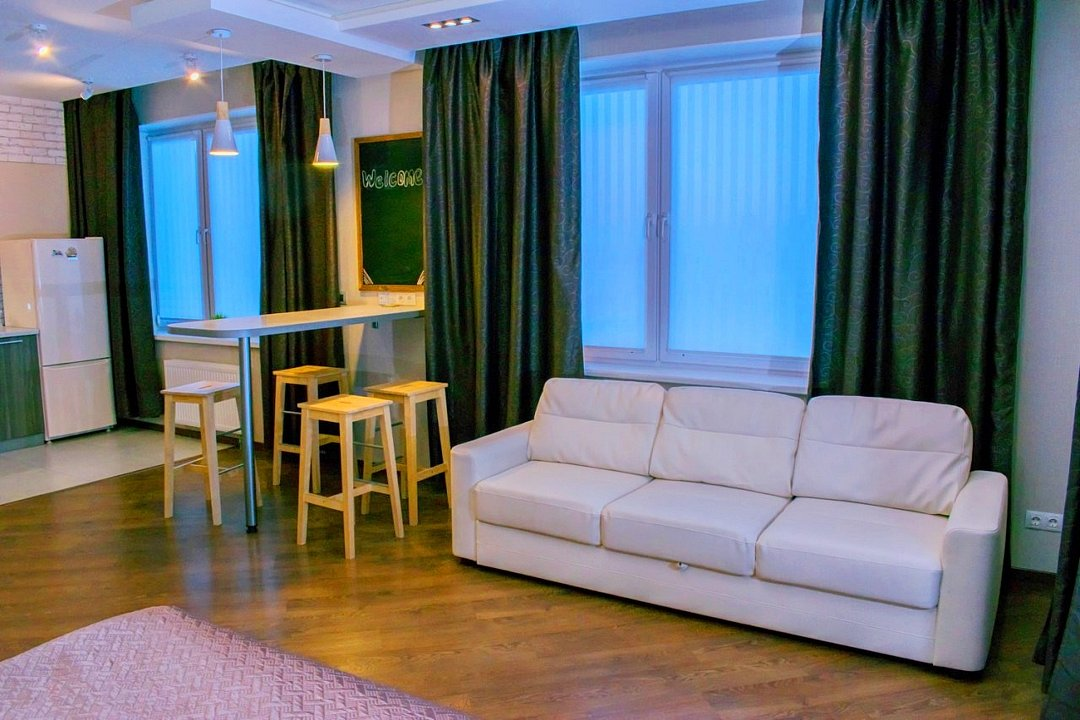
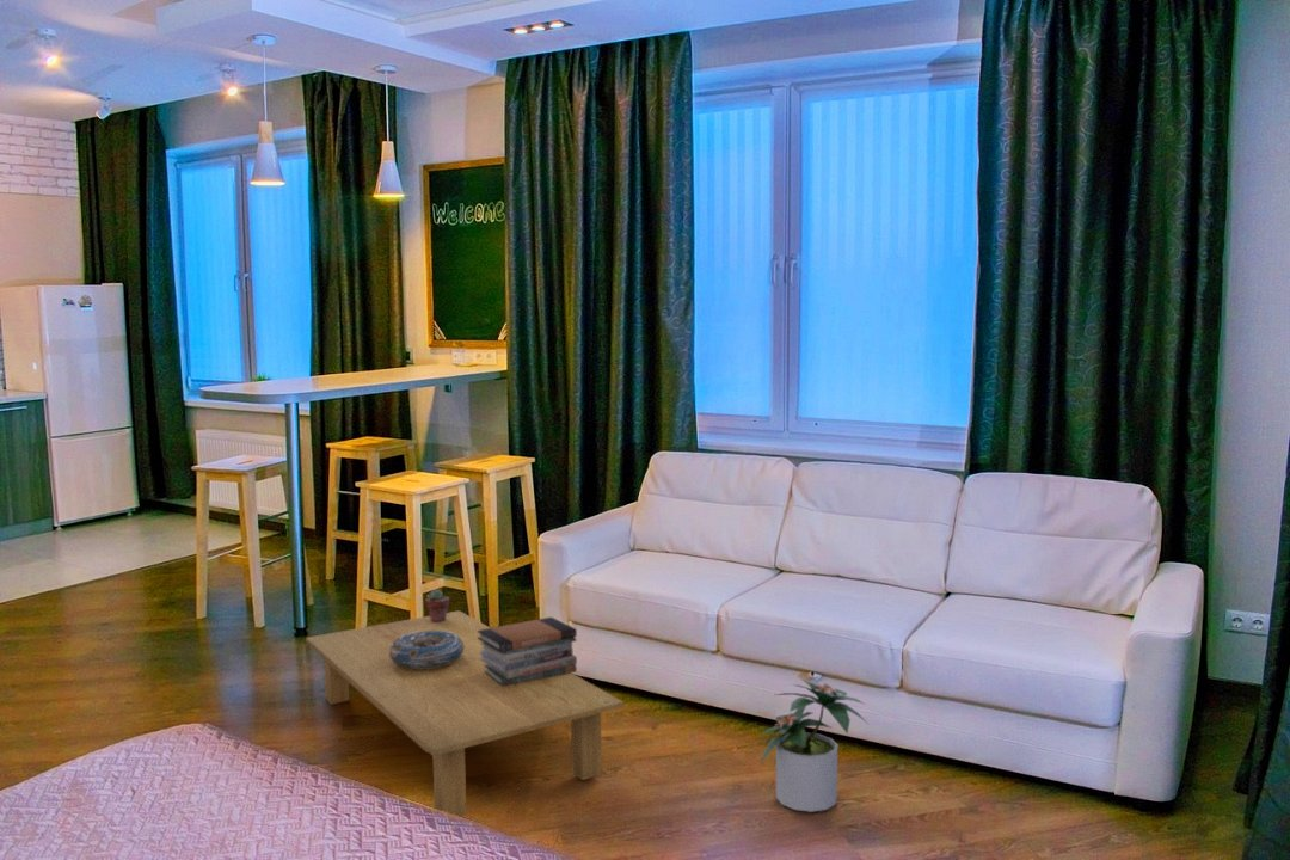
+ coffee table (449, 700)
+ decorative bowl (426, 649)
+ potted succulent (437, 603)
+ potted plant (813, 739)
+ book stack (527, 650)
